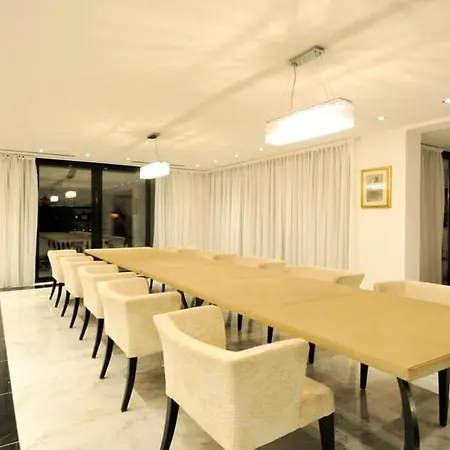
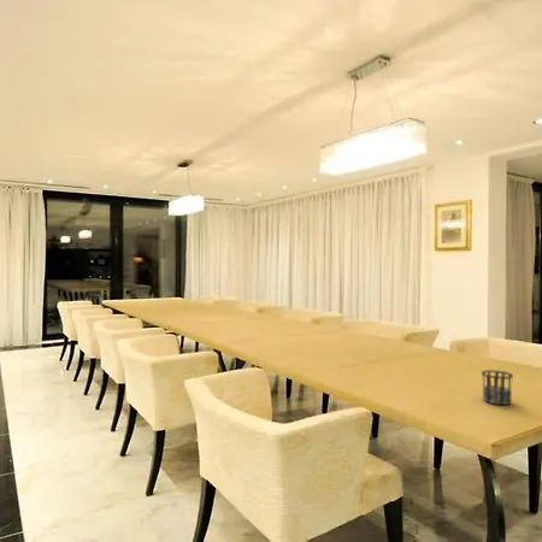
+ cup (496, 387)
